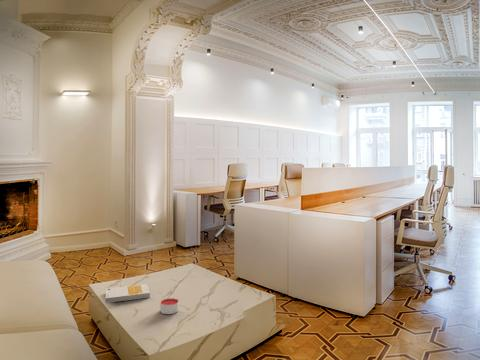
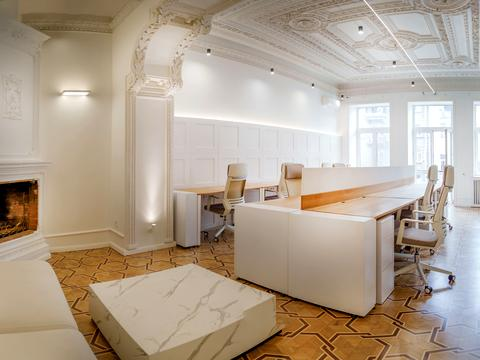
- candle (169, 305)
- book (127, 292)
